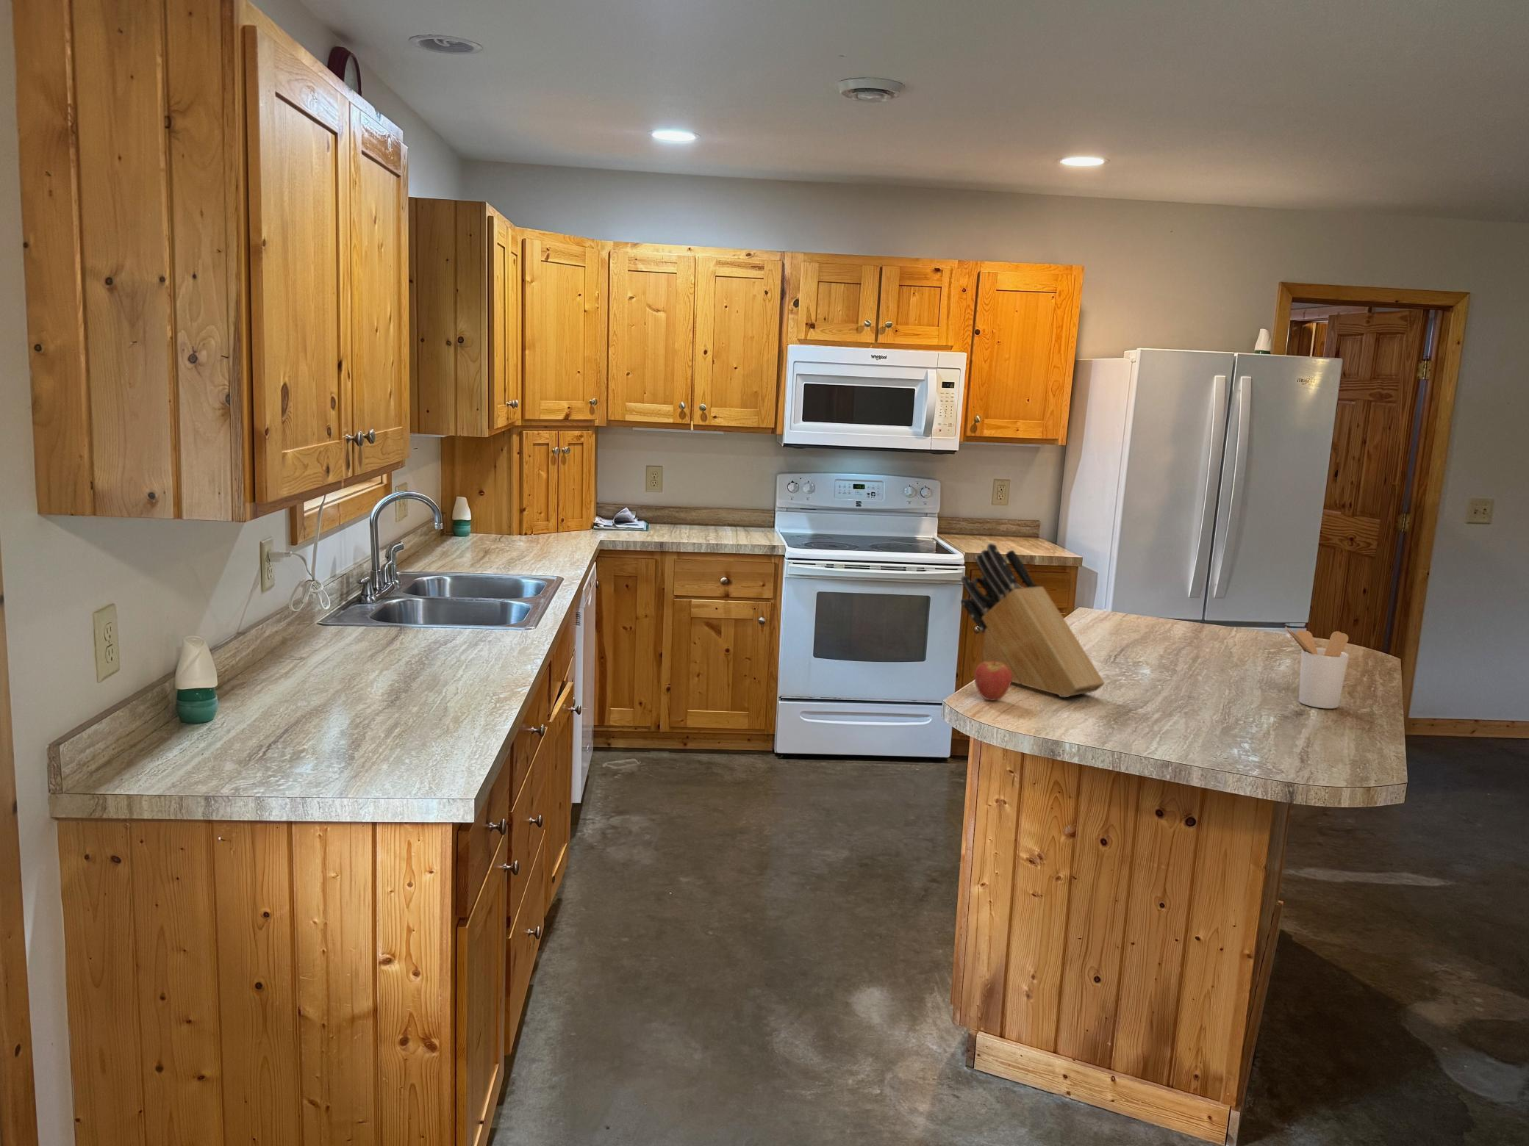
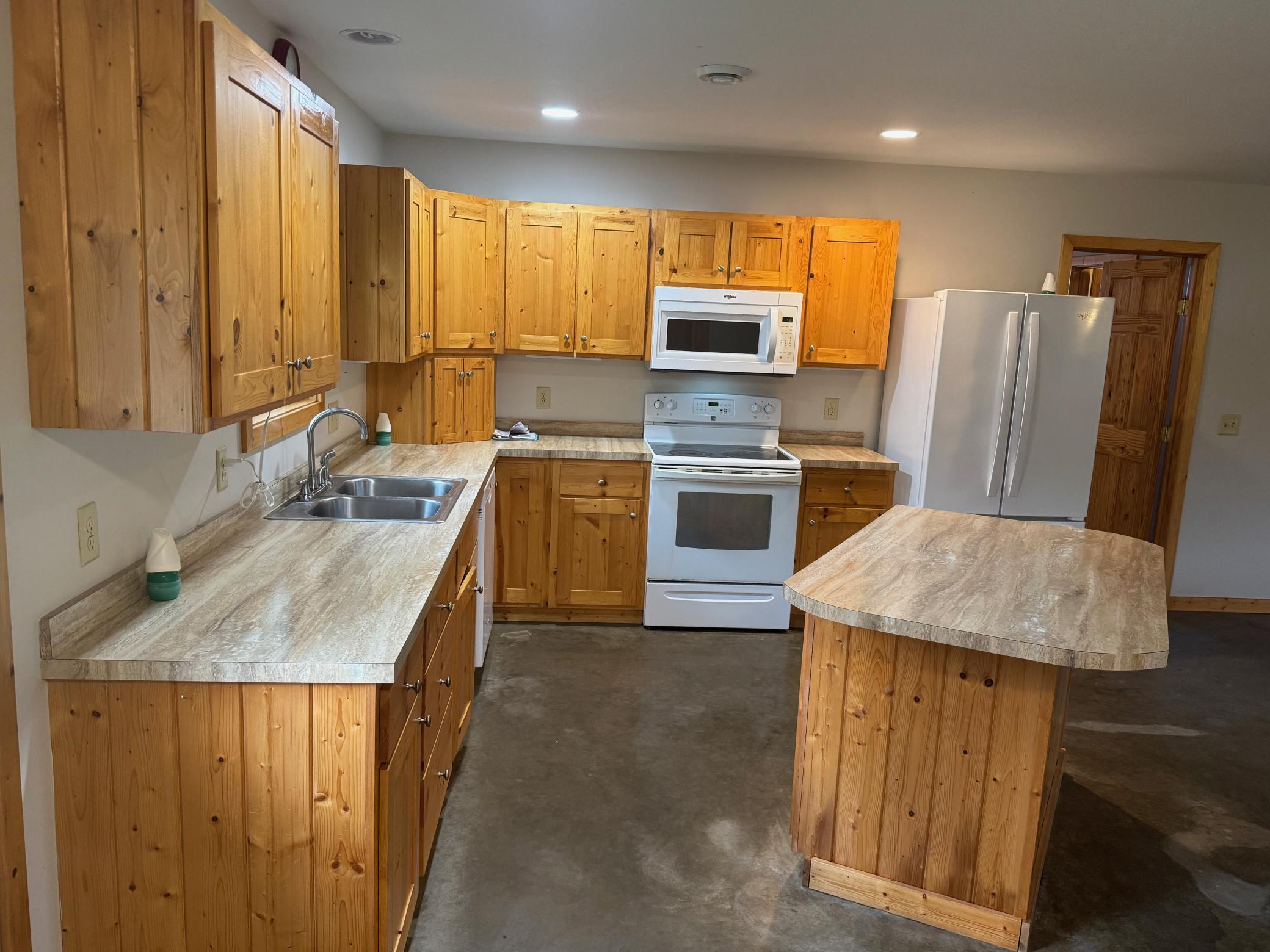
- utensil holder (1312, 664)
- fruit (993, 677)
- knife block (1029, 615)
